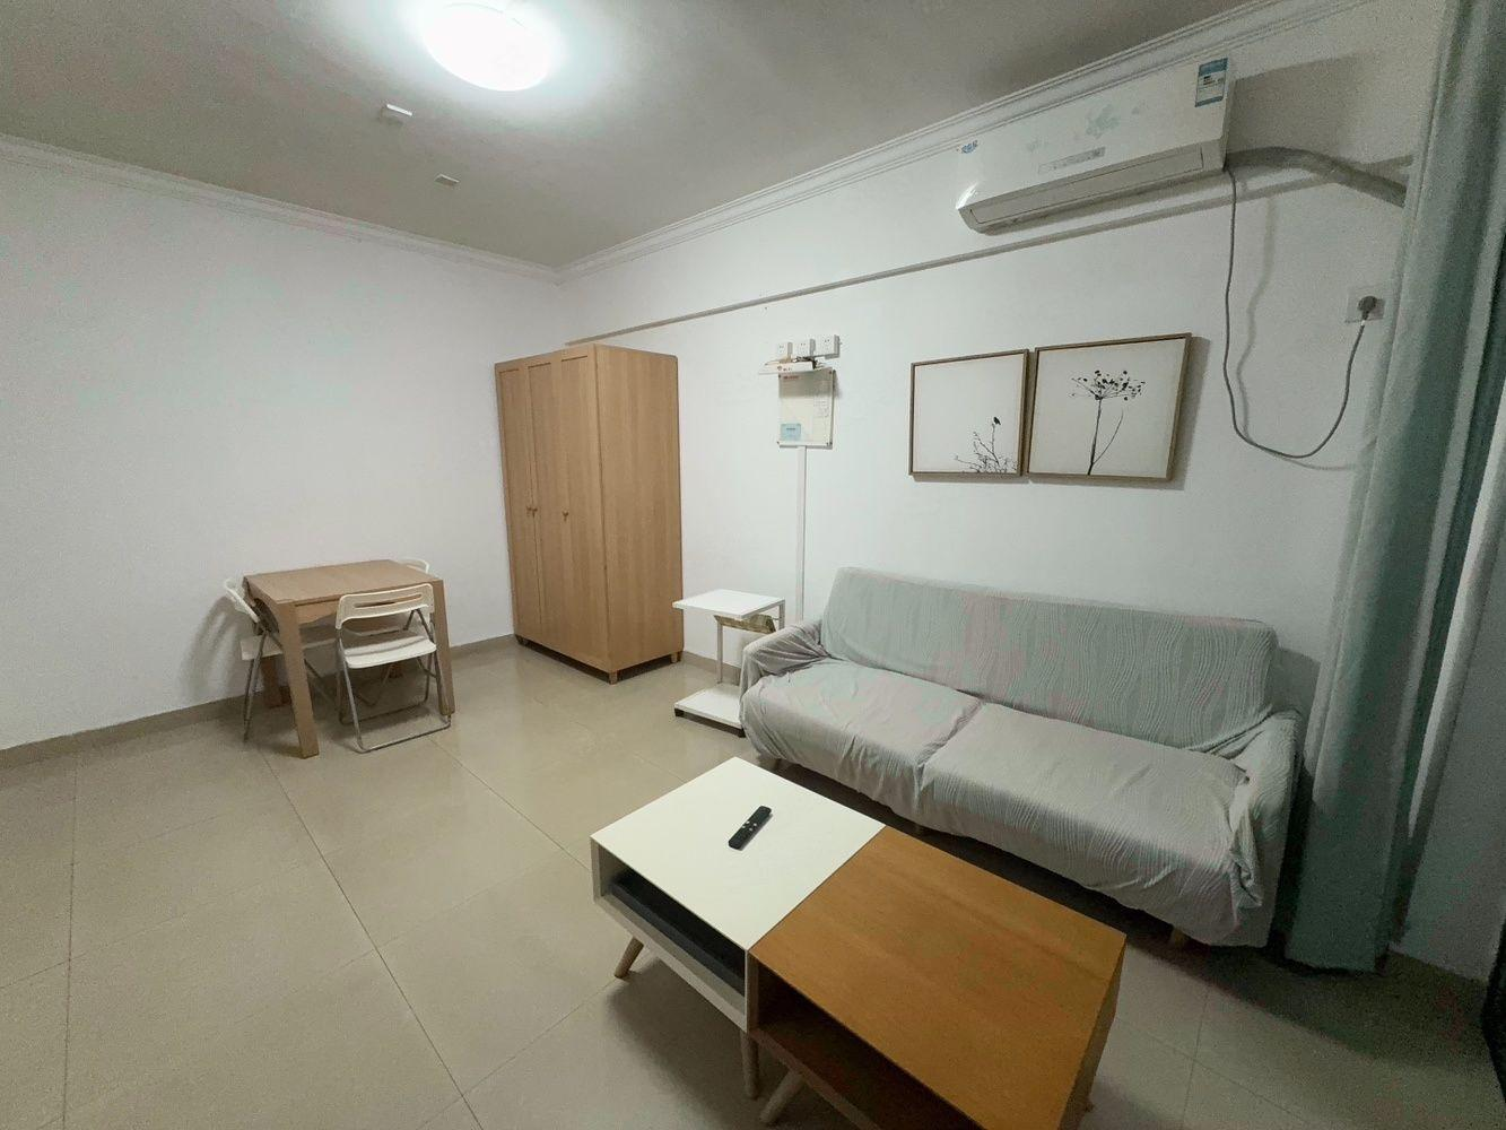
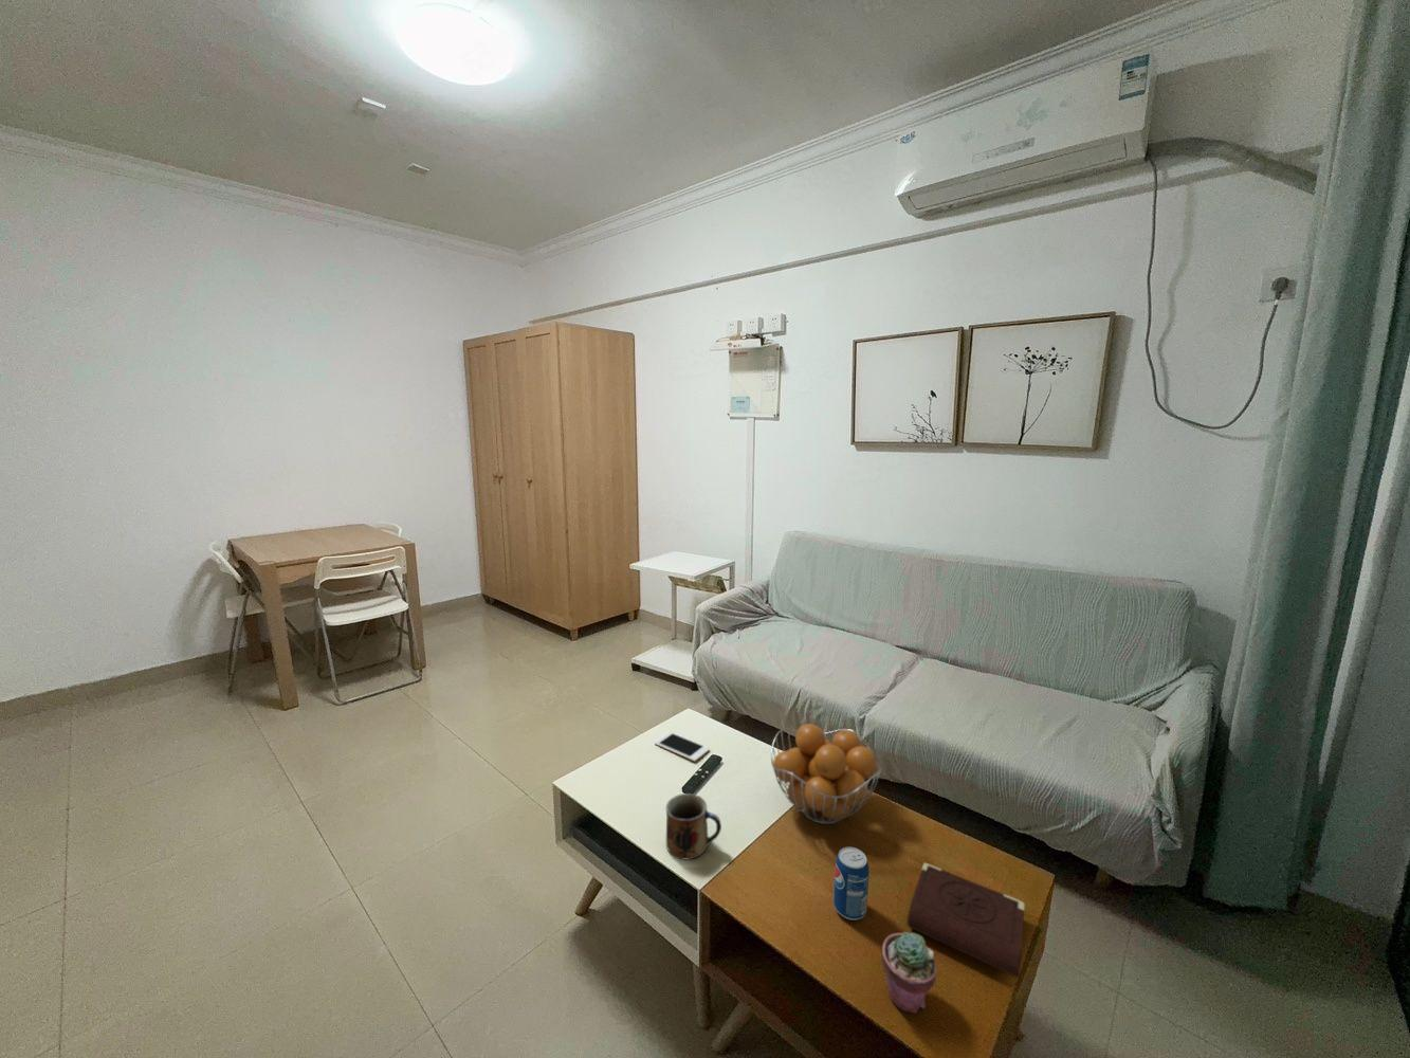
+ fruit basket (823, 772)
+ beverage can (850, 882)
+ potted succulent (908, 968)
+ mug (690, 825)
+ book (966, 915)
+ cell phone (681, 746)
